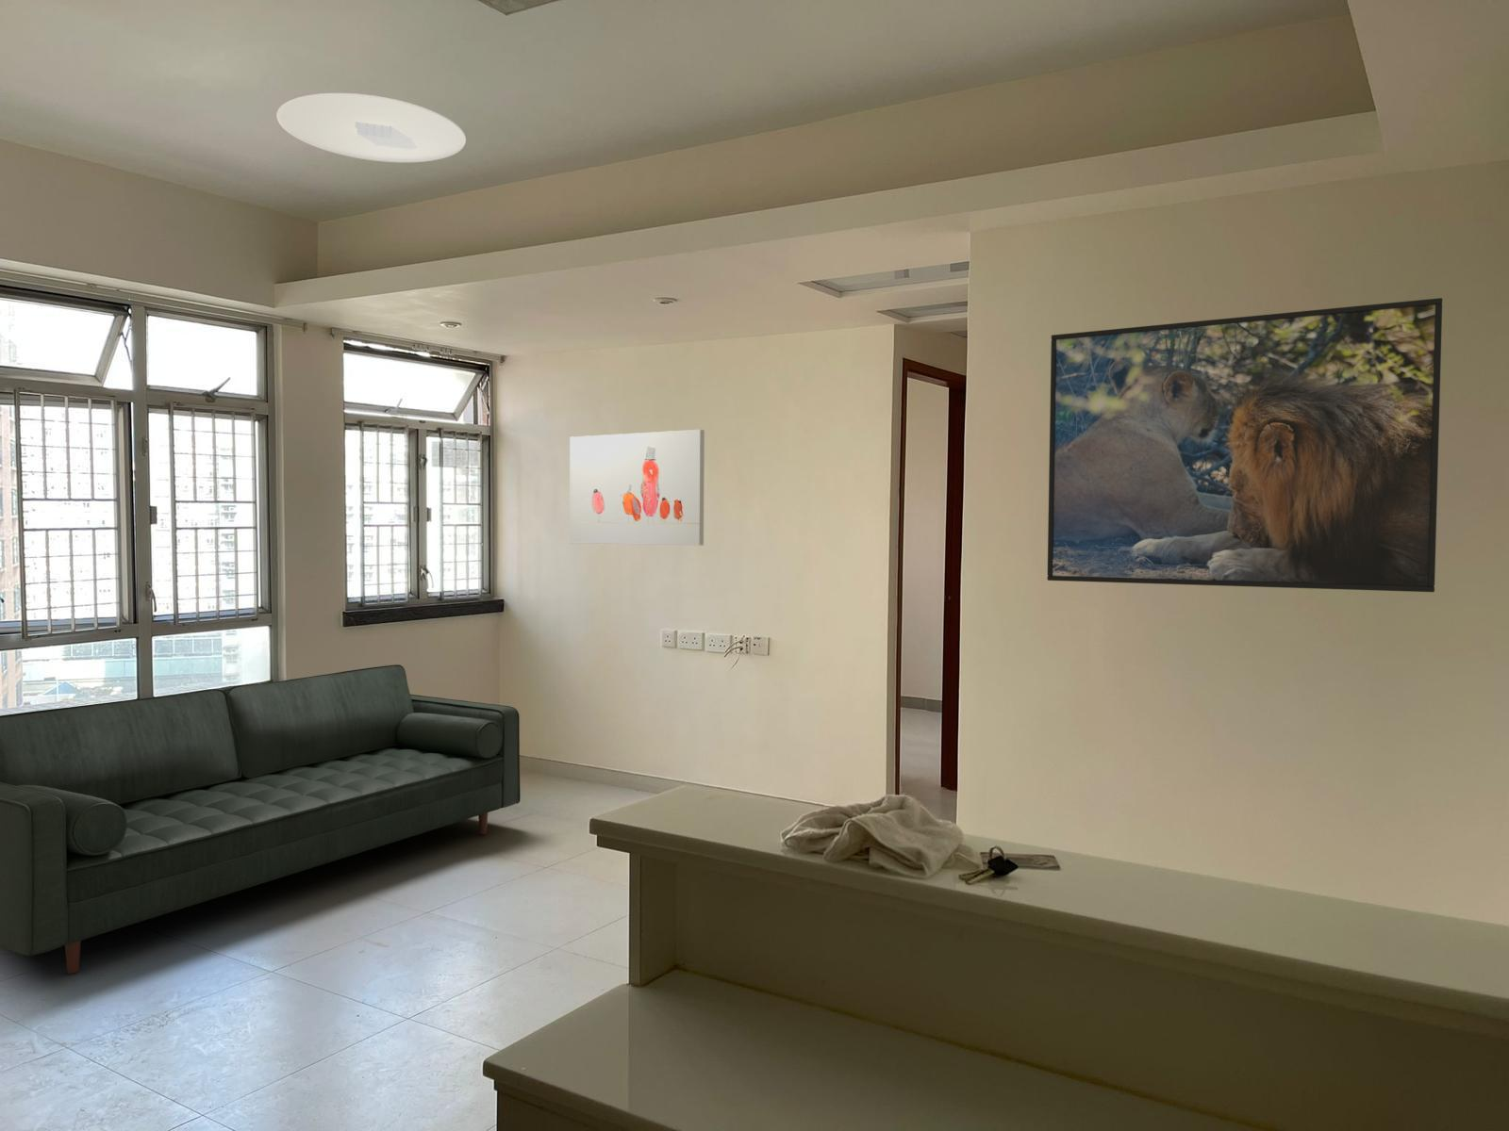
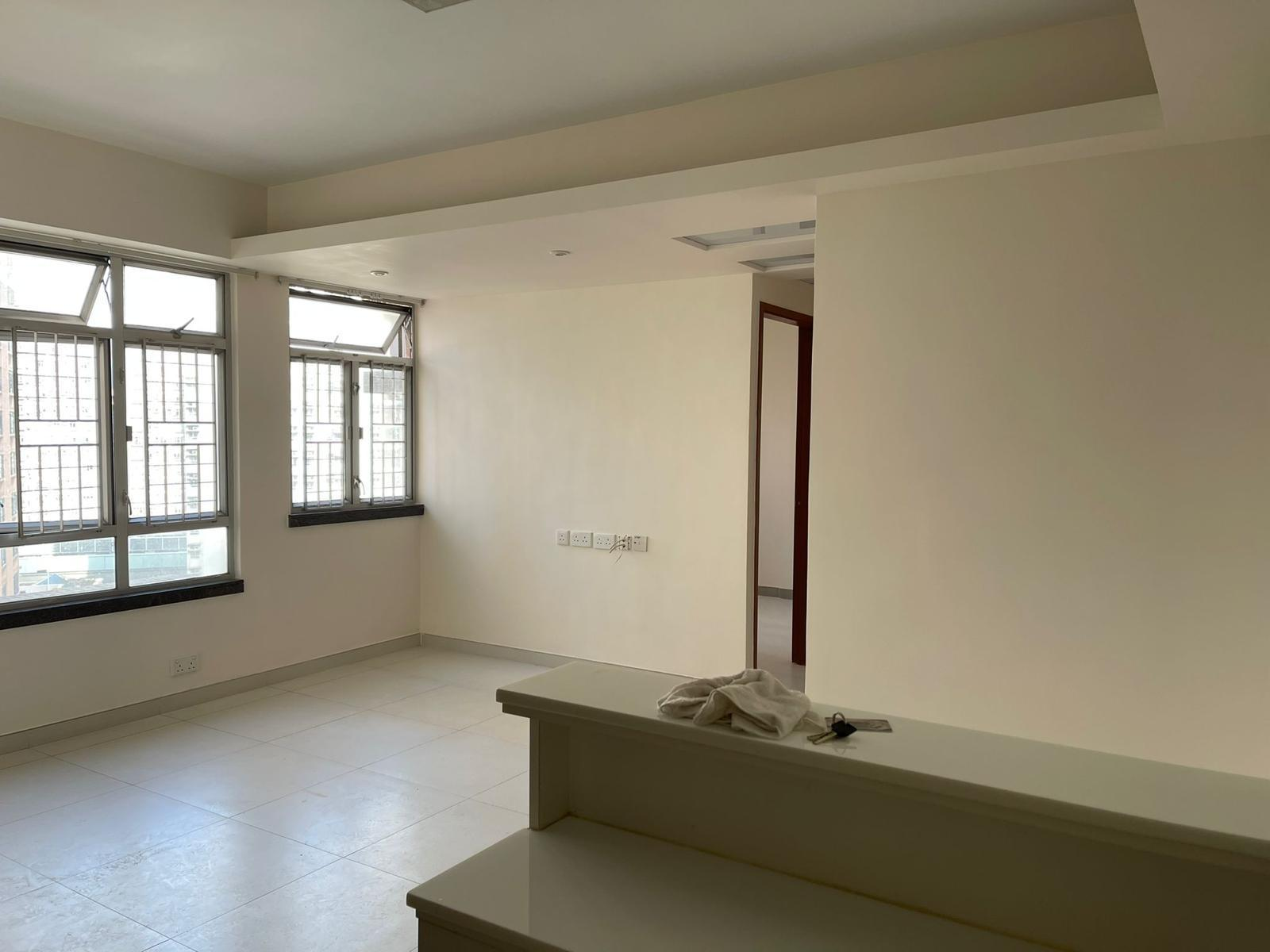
- wall art (633, 488)
- ceiling light (373, 121)
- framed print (1226, 453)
- sofa (260, 782)
